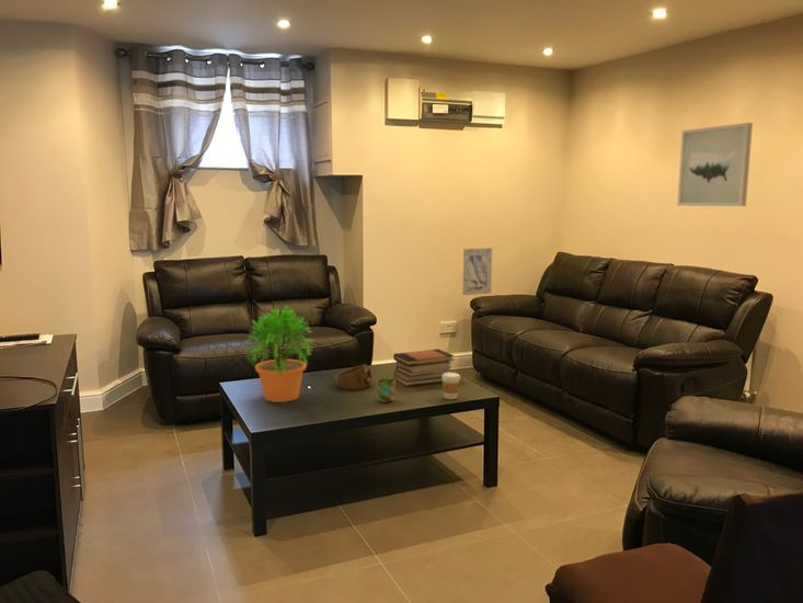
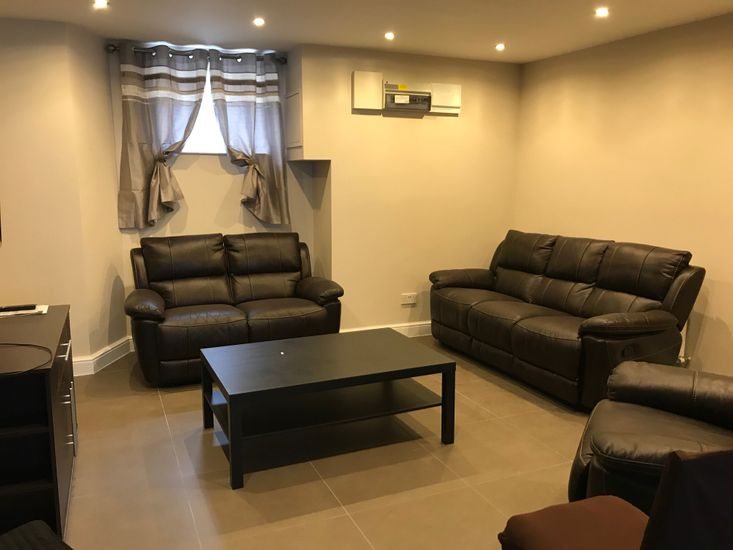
- mug (383, 389)
- book stack (423, 366)
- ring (353, 375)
- coffee cup (450, 385)
- wall art (477, 271)
- wall art (712, 167)
- potted plant (279, 352)
